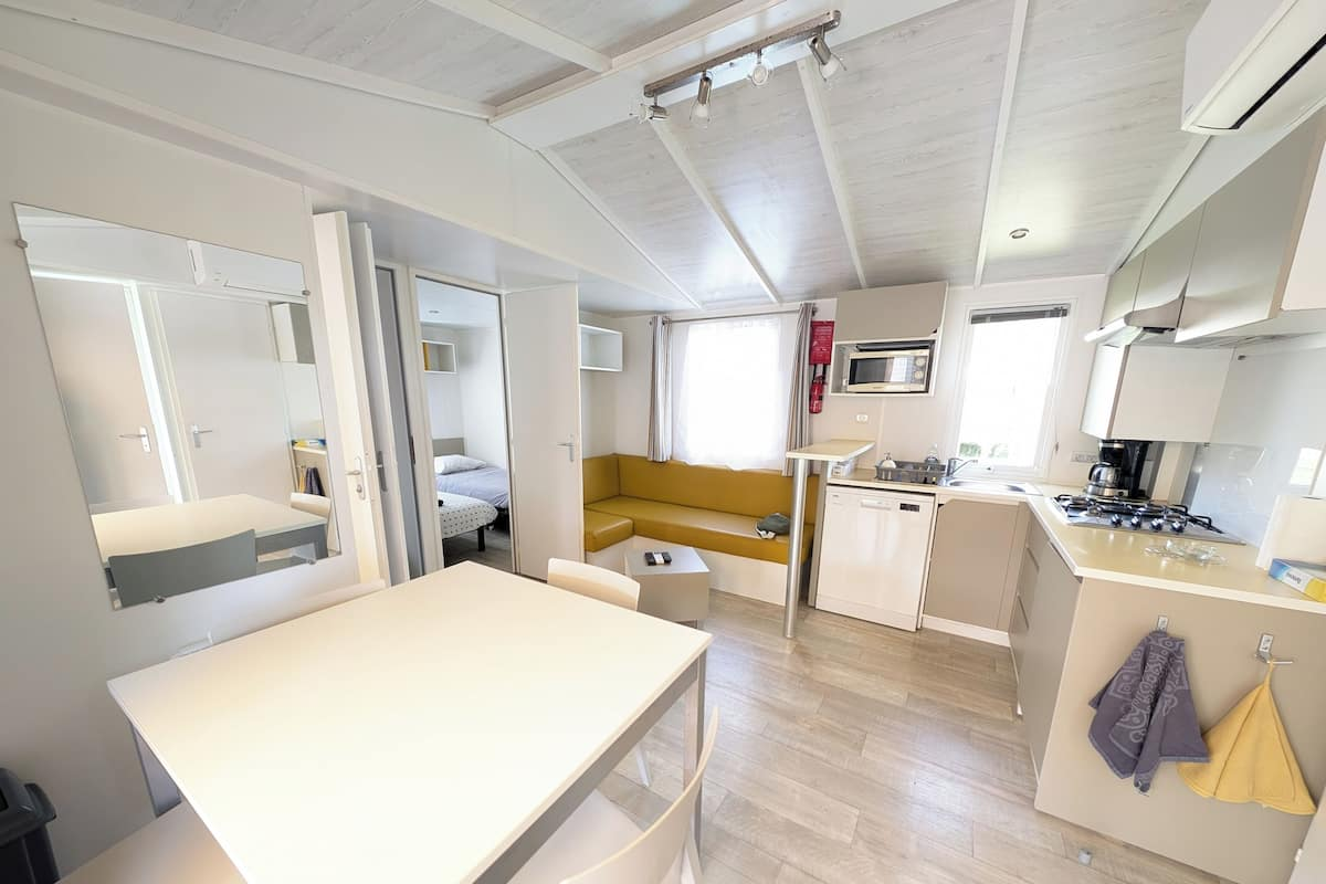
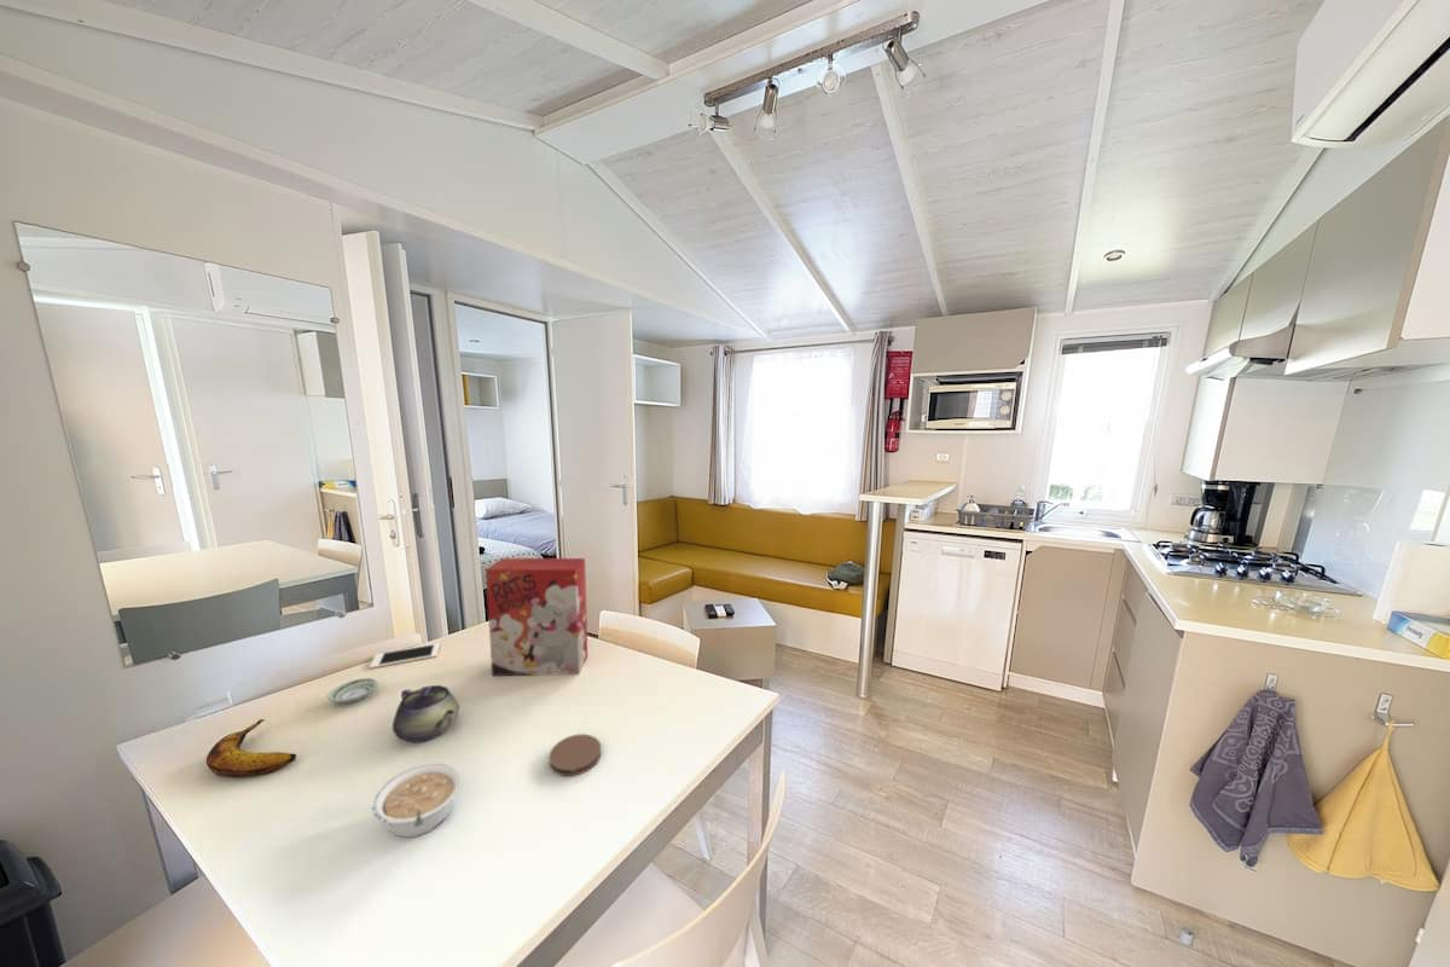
+ cell phone (406, 655)
+ legume (422, 801)
+ coaster (575, 753)
+ saucer (354, 693)
+ banana (250, 752)
+ teapot (428, 710)
+ cereal box (539, 615)
